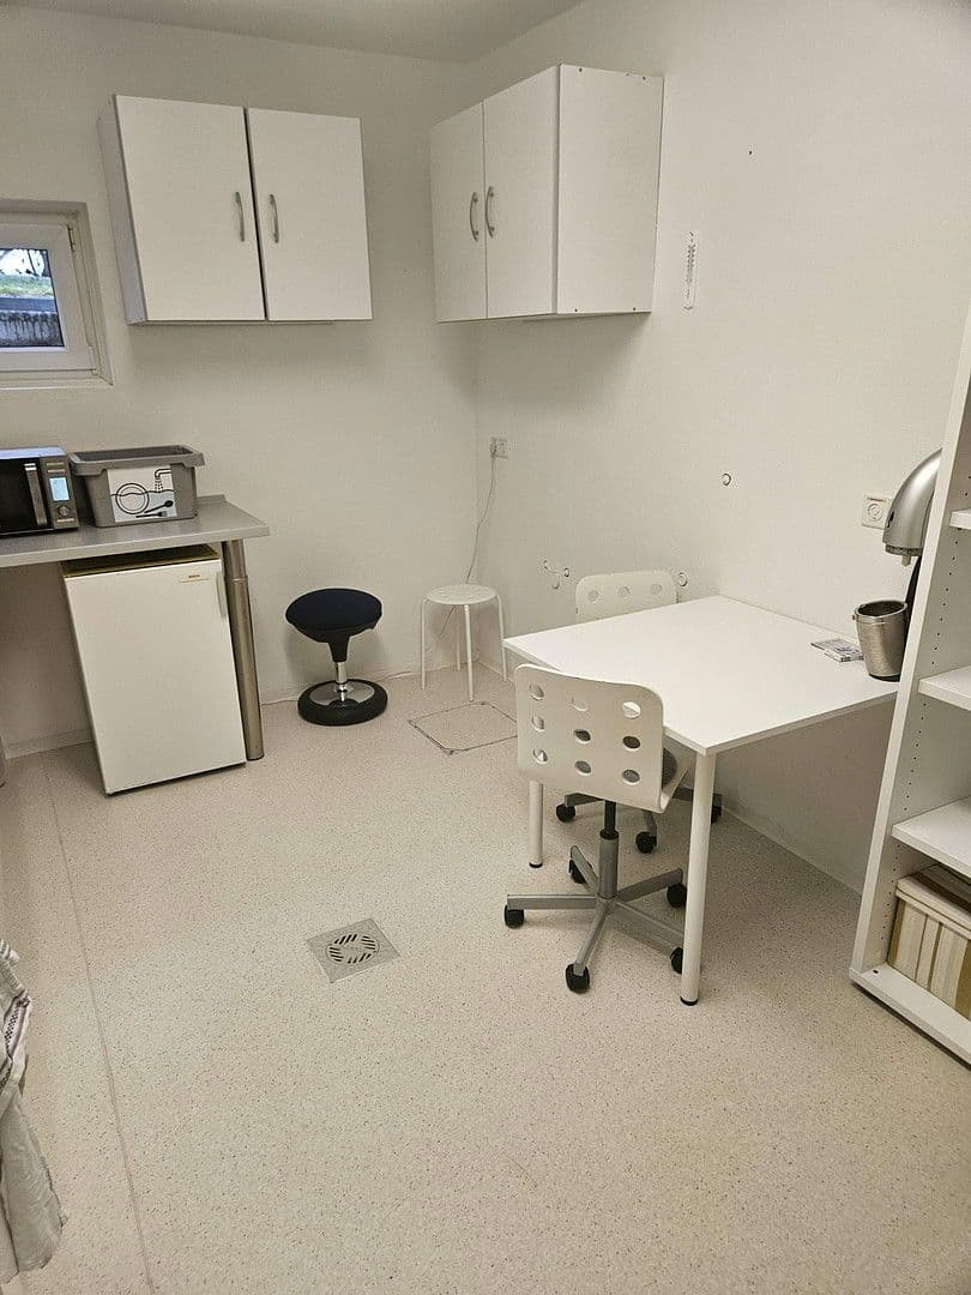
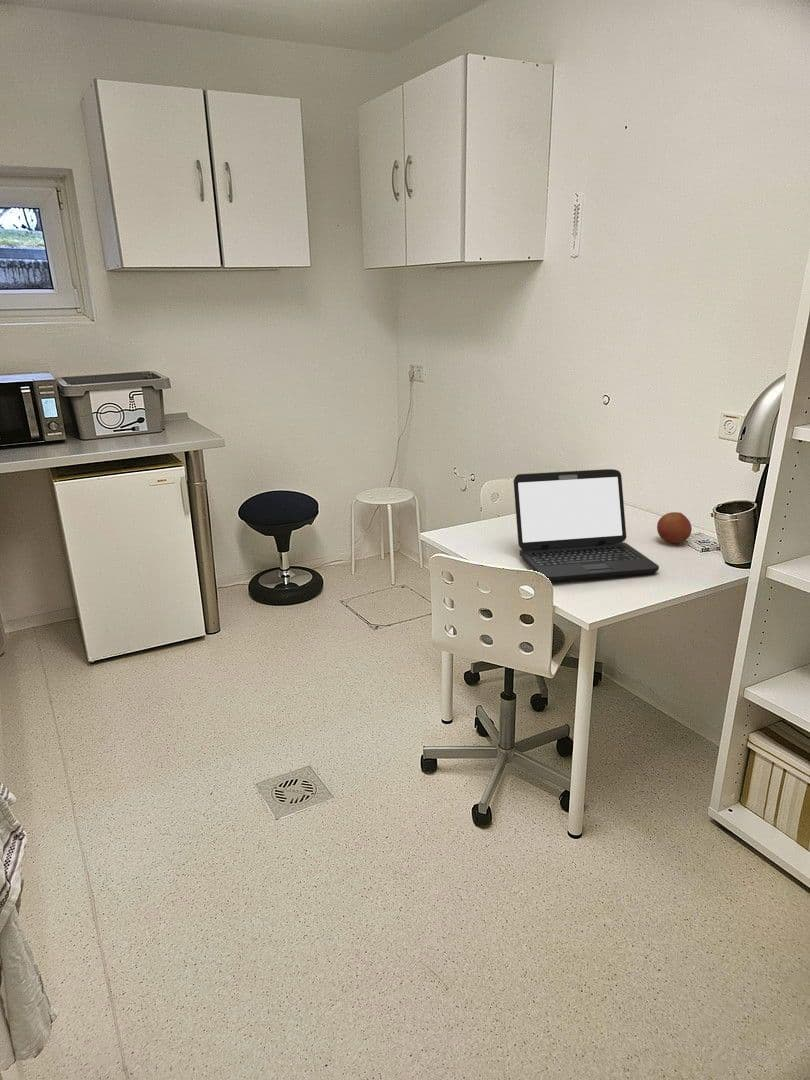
+ laptop (584, 522)
+ fruit (674, 527)
